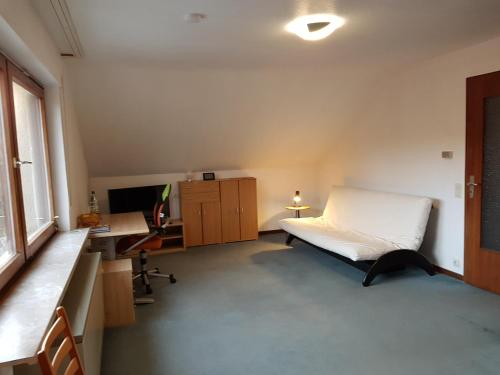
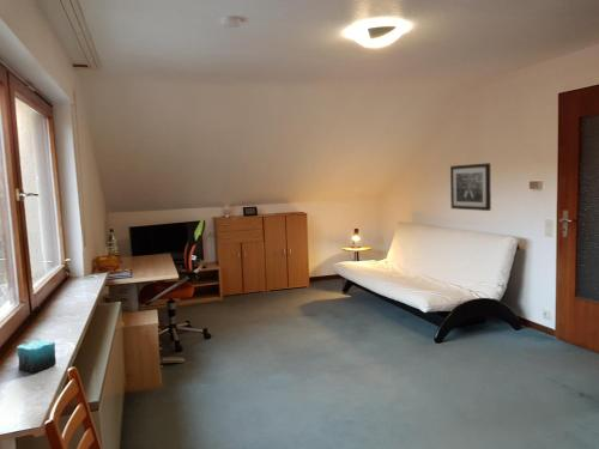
+ wall art (470, 187)
+ candle (36, 351)
